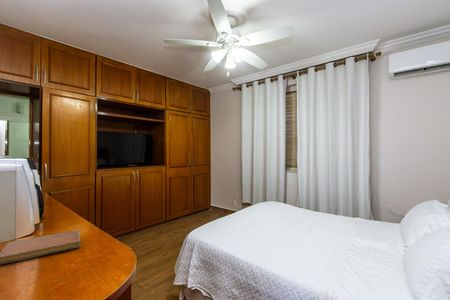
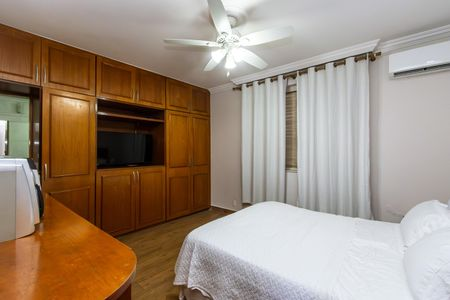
- notebook (44, 244)
